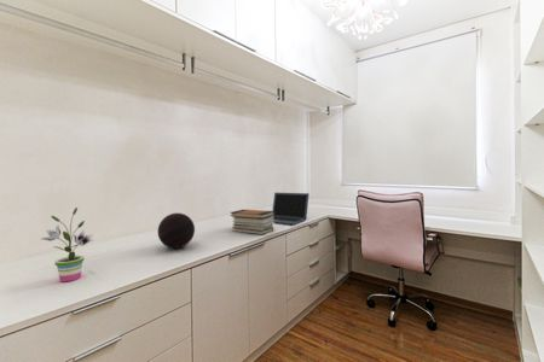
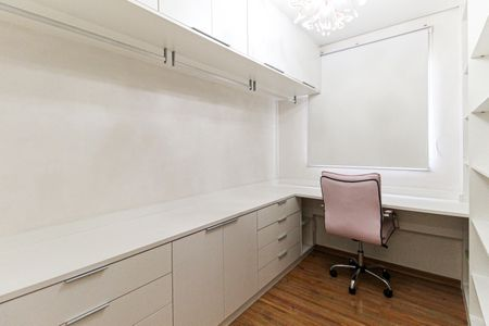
- potted plant (69, 244)
- laptop (283, 206)
- decorative orb (176, 229)
- book stack (253, 221)
